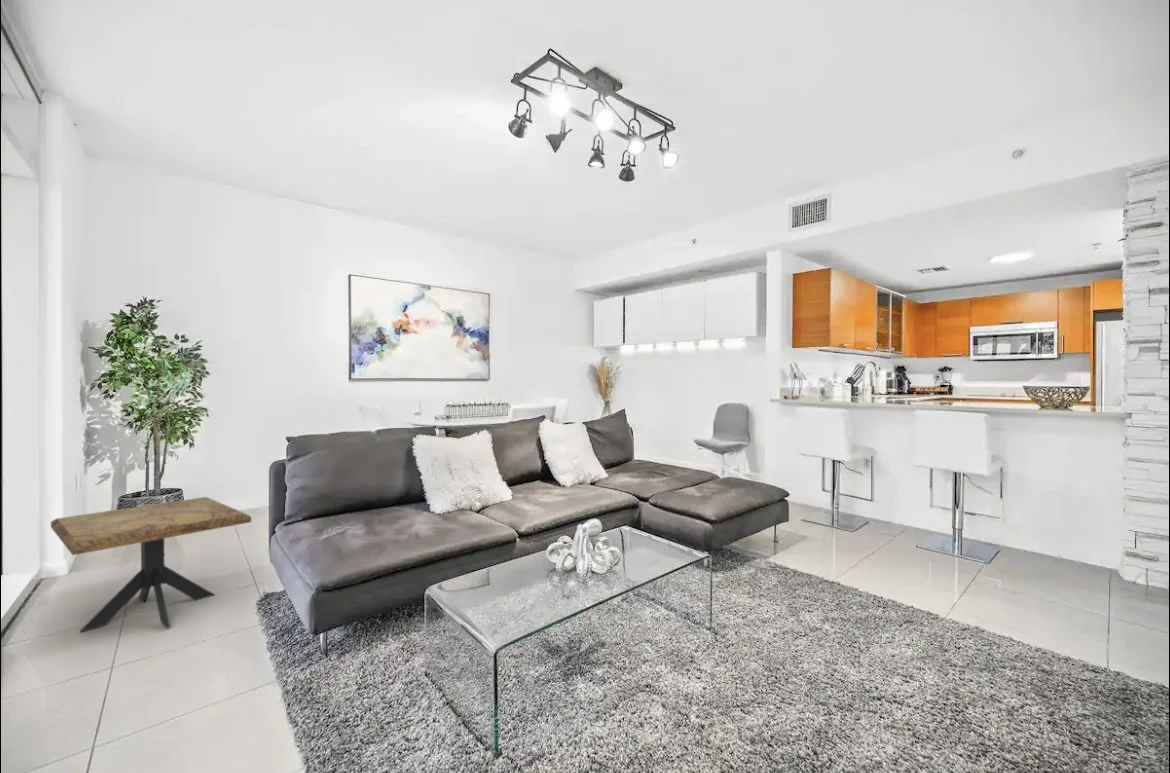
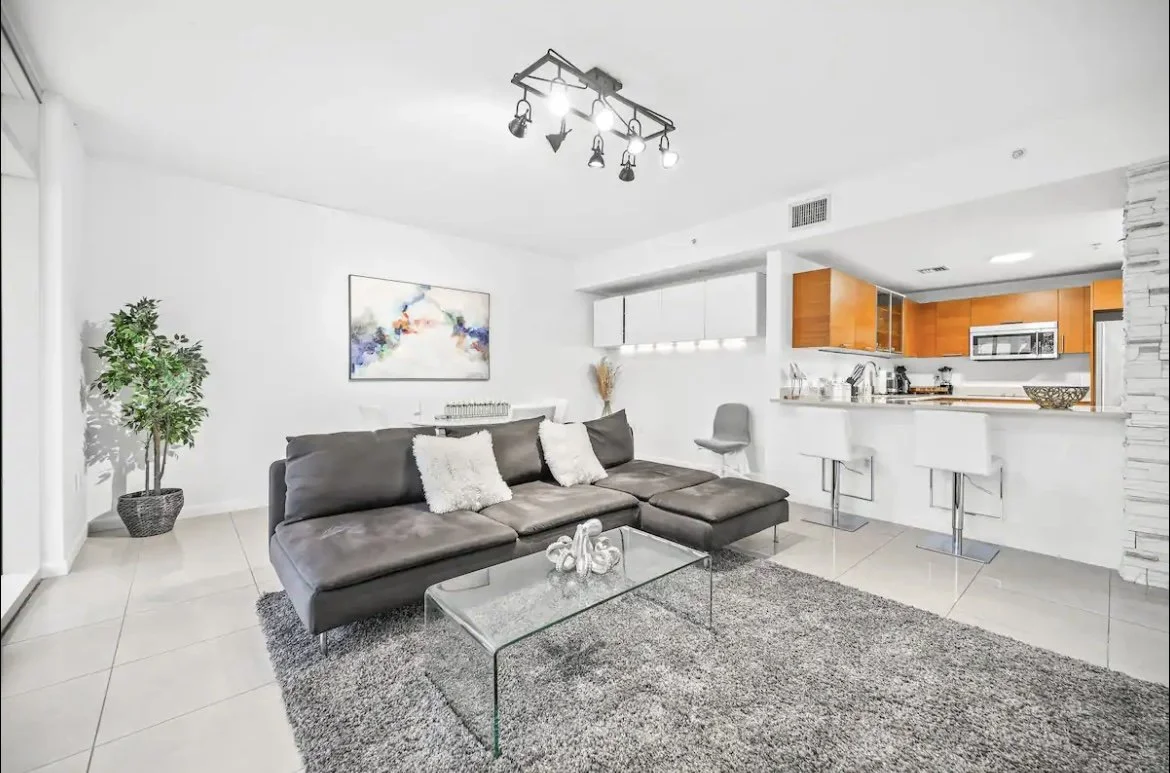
- side table (153, 563)
